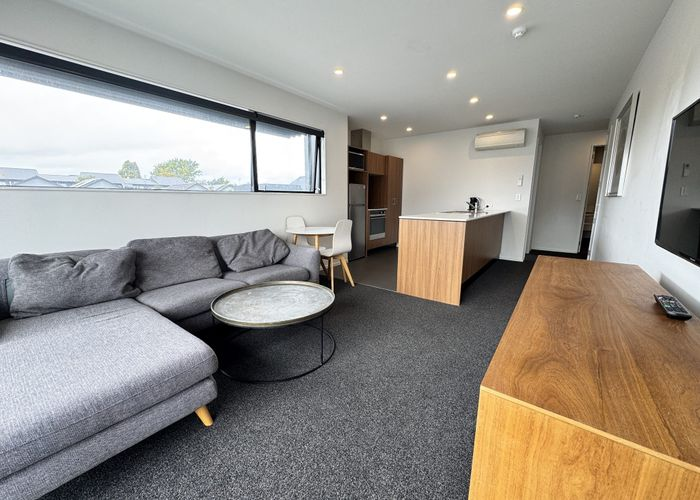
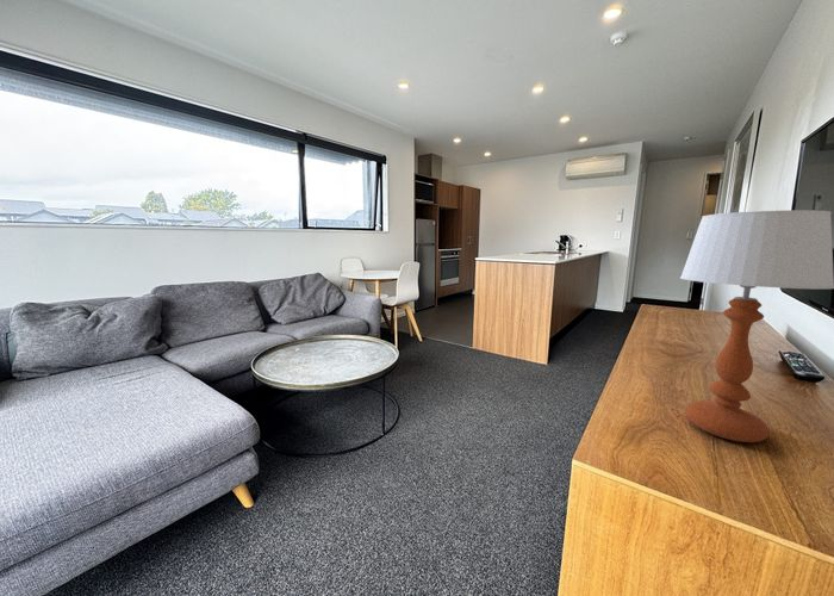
+ table lamp (740, 327)
